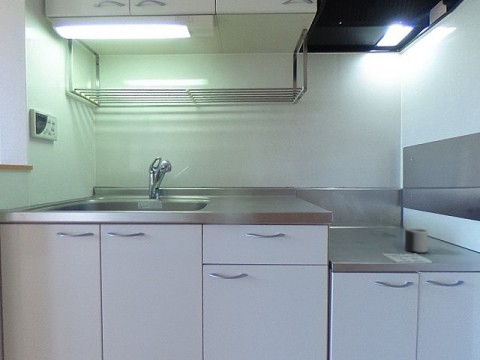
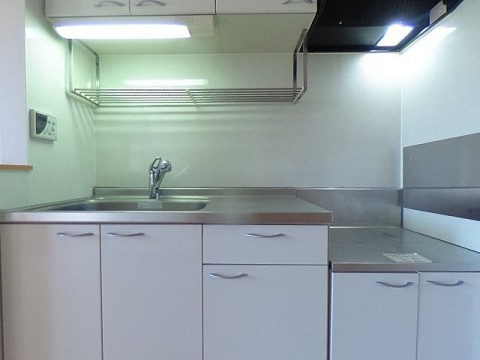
- mug (416, 239)
